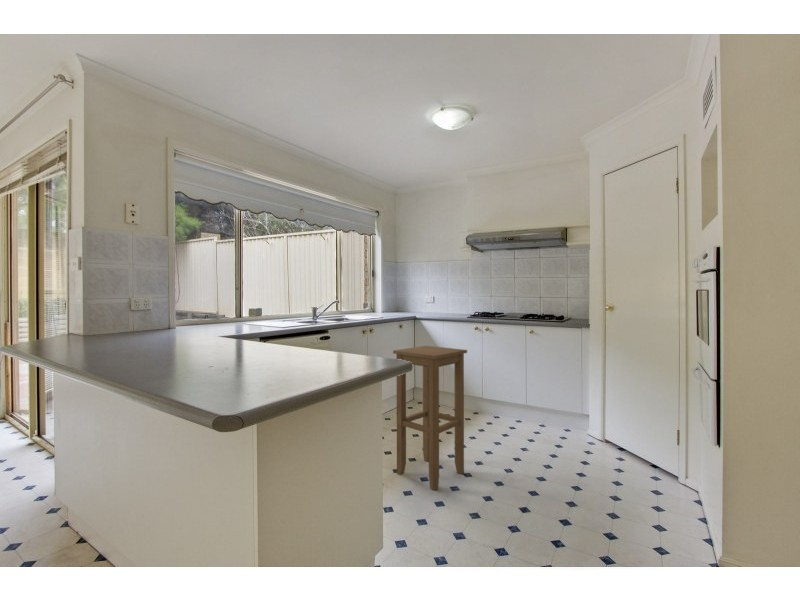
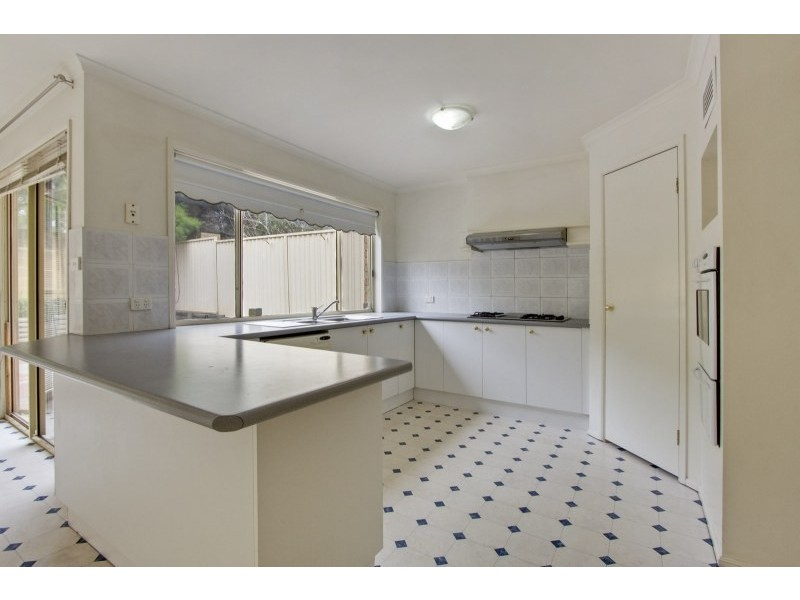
- stool (430, 411)
